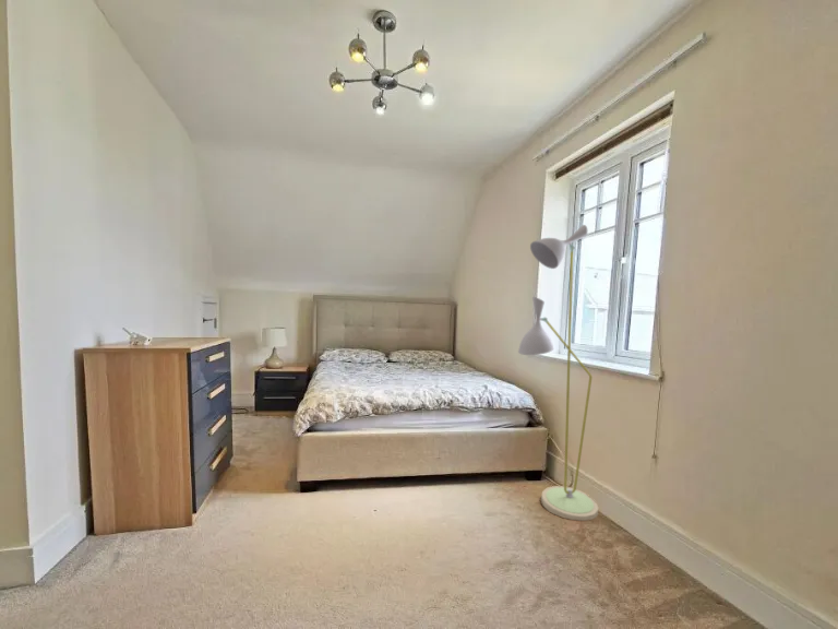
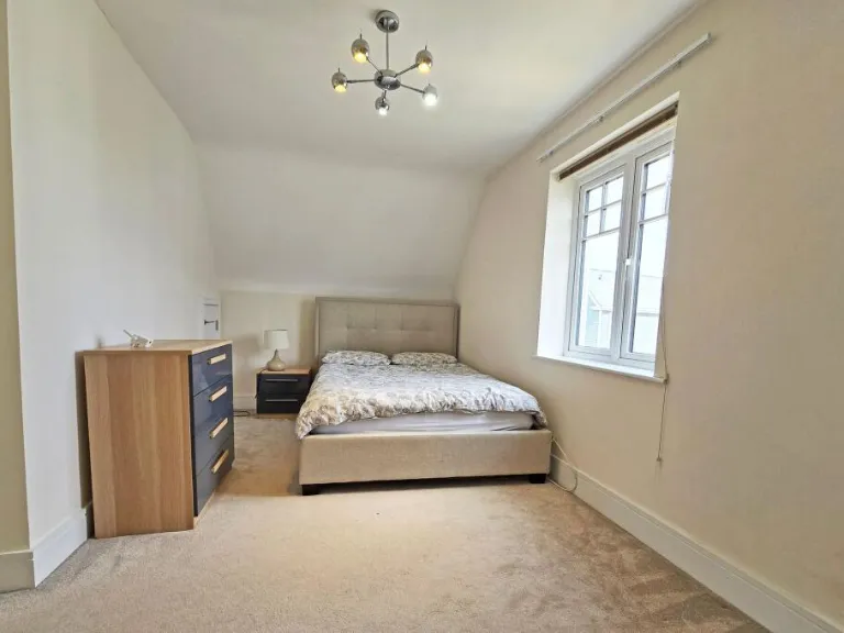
- floor lamp (567, 369)
